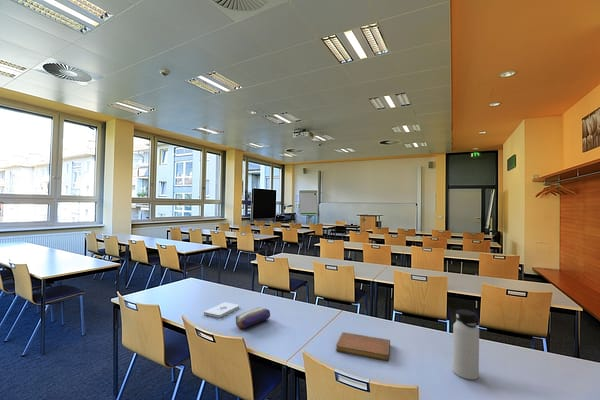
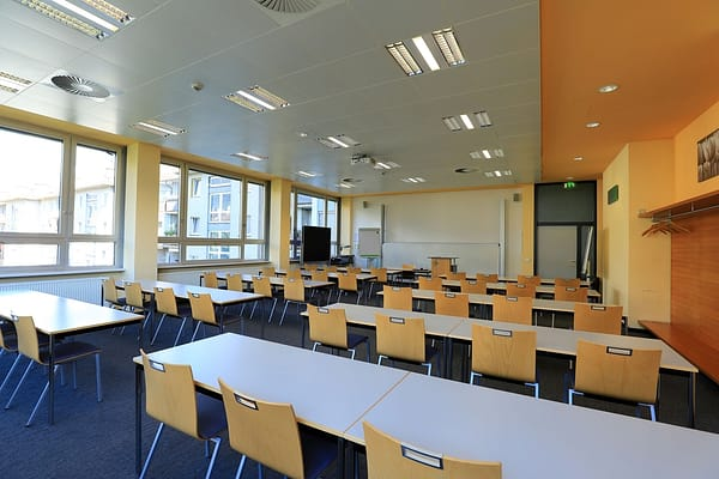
- notepad (222, 309)
- water bottle (465, 342)
- pencil case (253, 317)
- notebook (363, 344)
